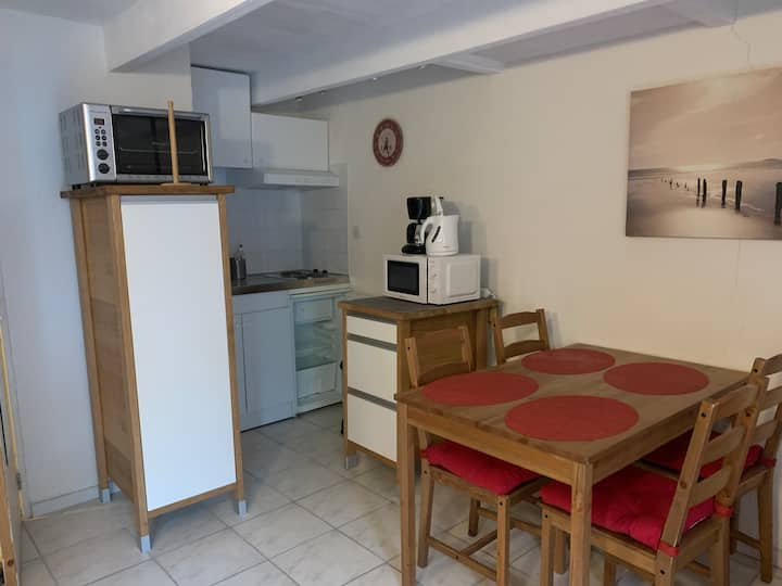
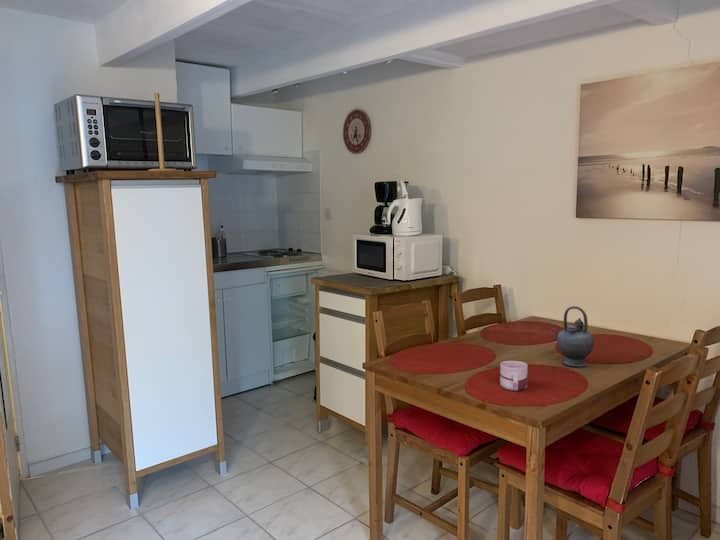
+ teapot (571, 334)
+ mug (513, 375)
